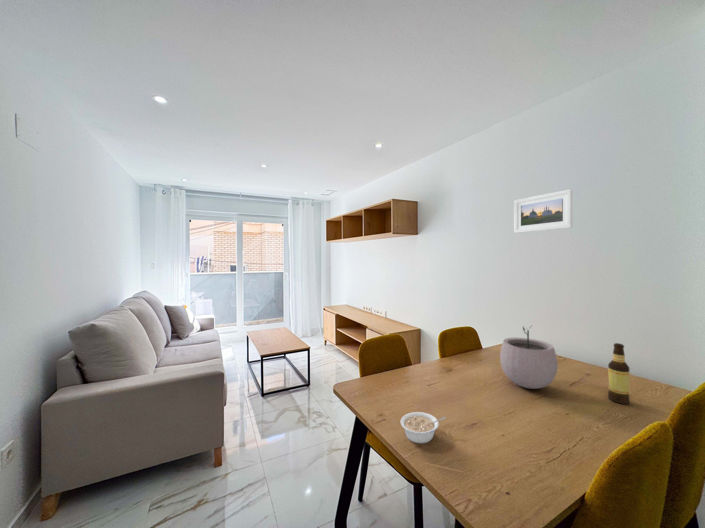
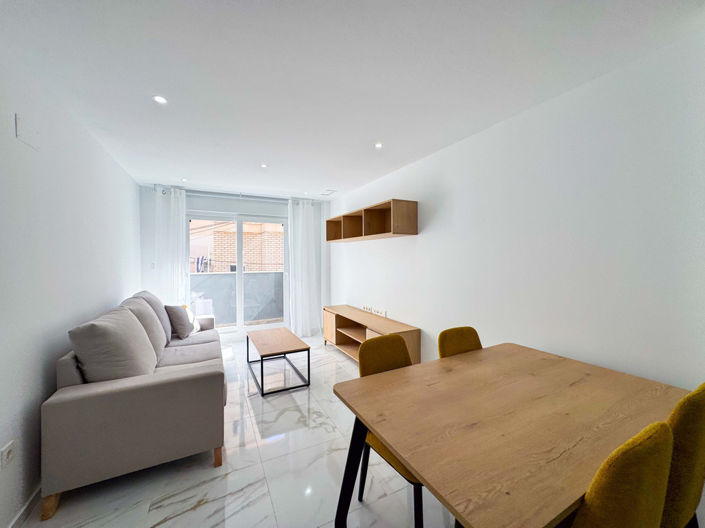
- plant pot (527, 355)
- legume (420, 426)
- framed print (540, 213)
- bottle (618, 372)
